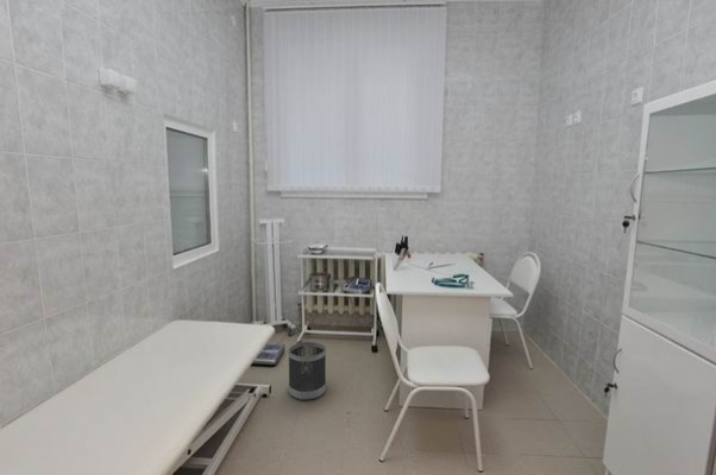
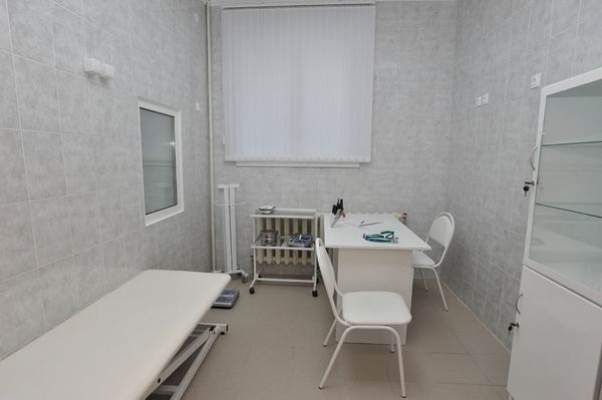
- wastebasket (307, 369)
